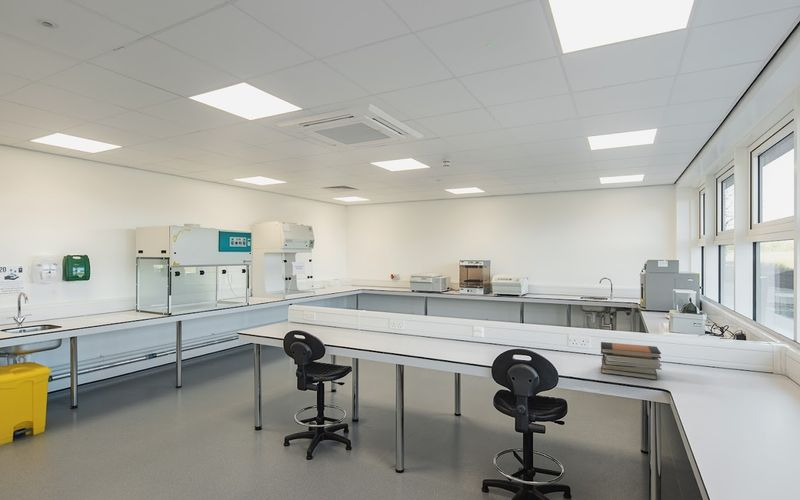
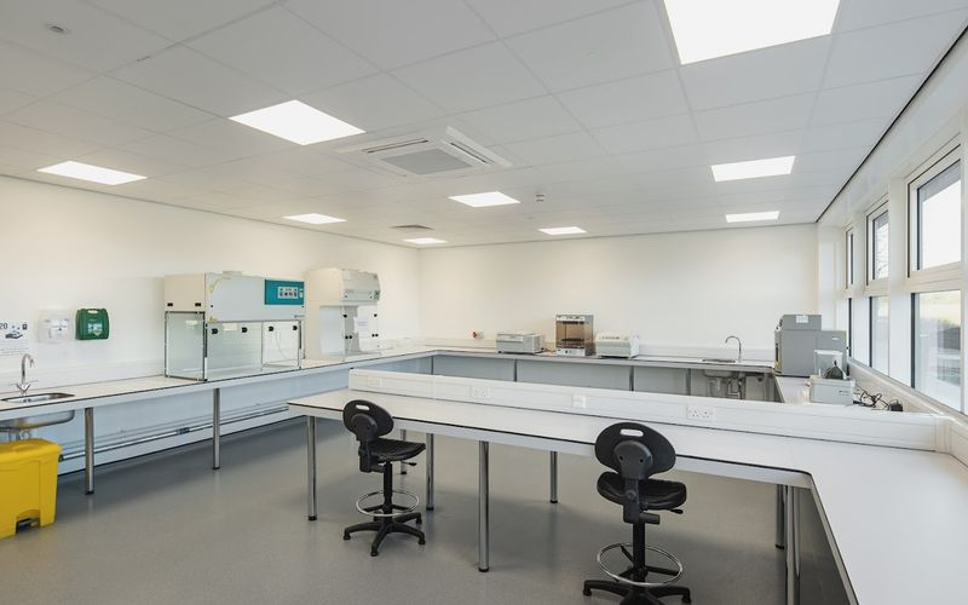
- book stack (629, 360)
